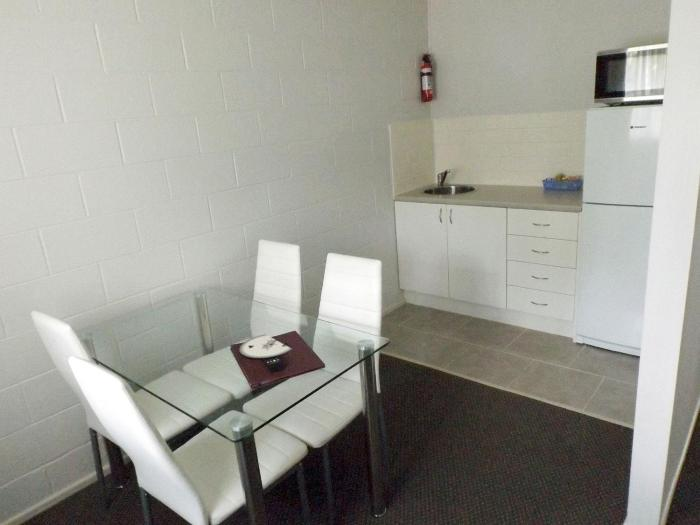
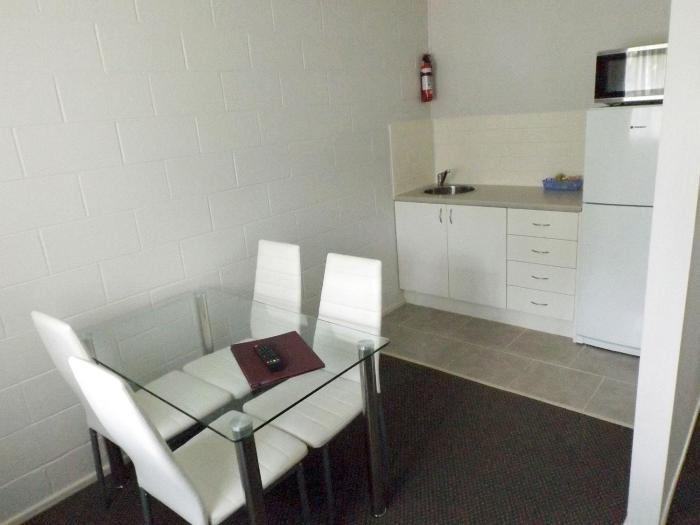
- plate (268, 344)
